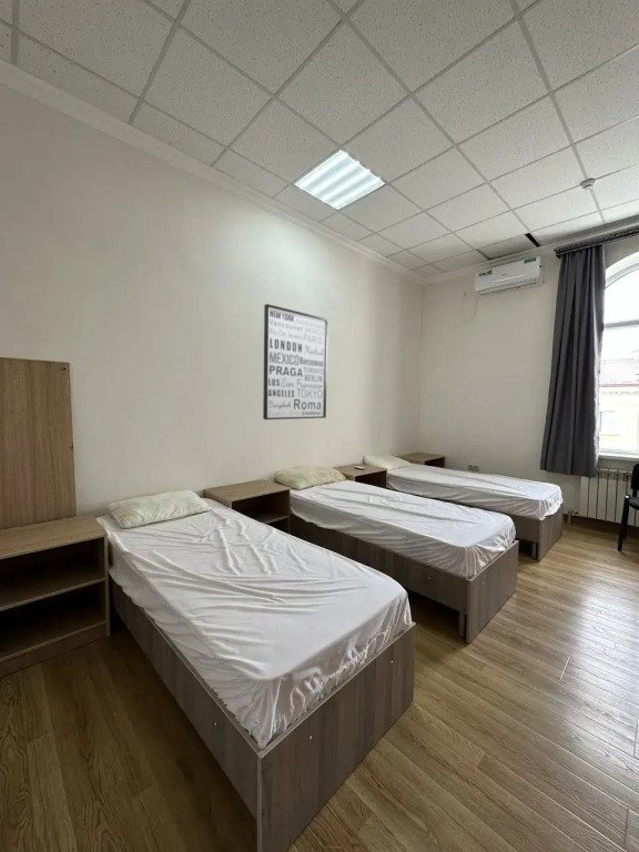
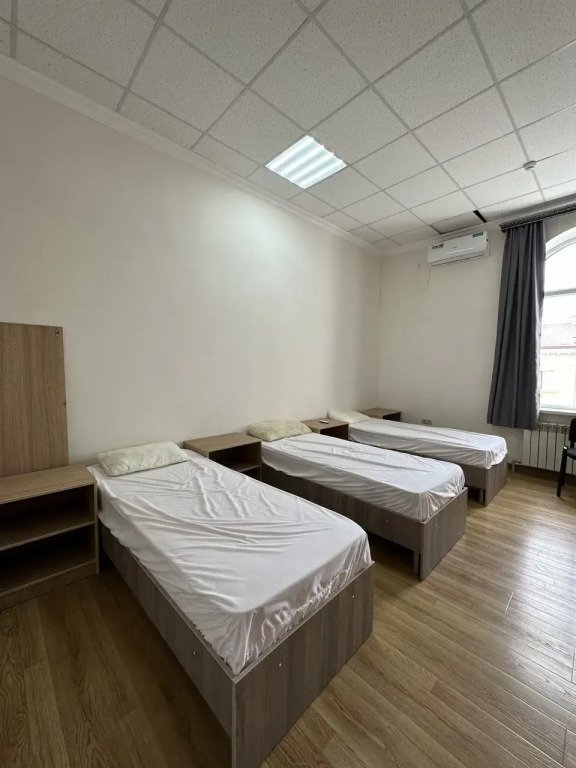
- wall art (297, 366)
